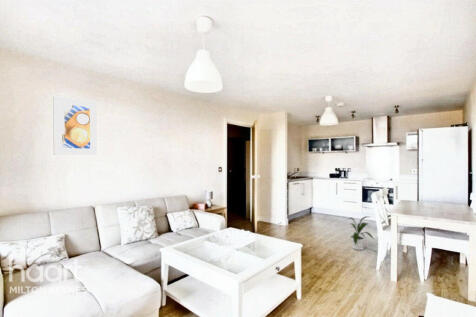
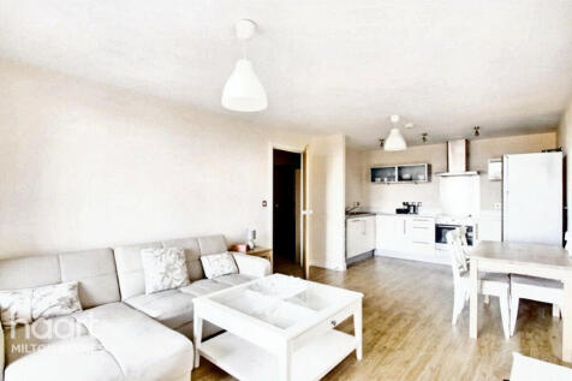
- house plant (358, 231)
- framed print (76, 127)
